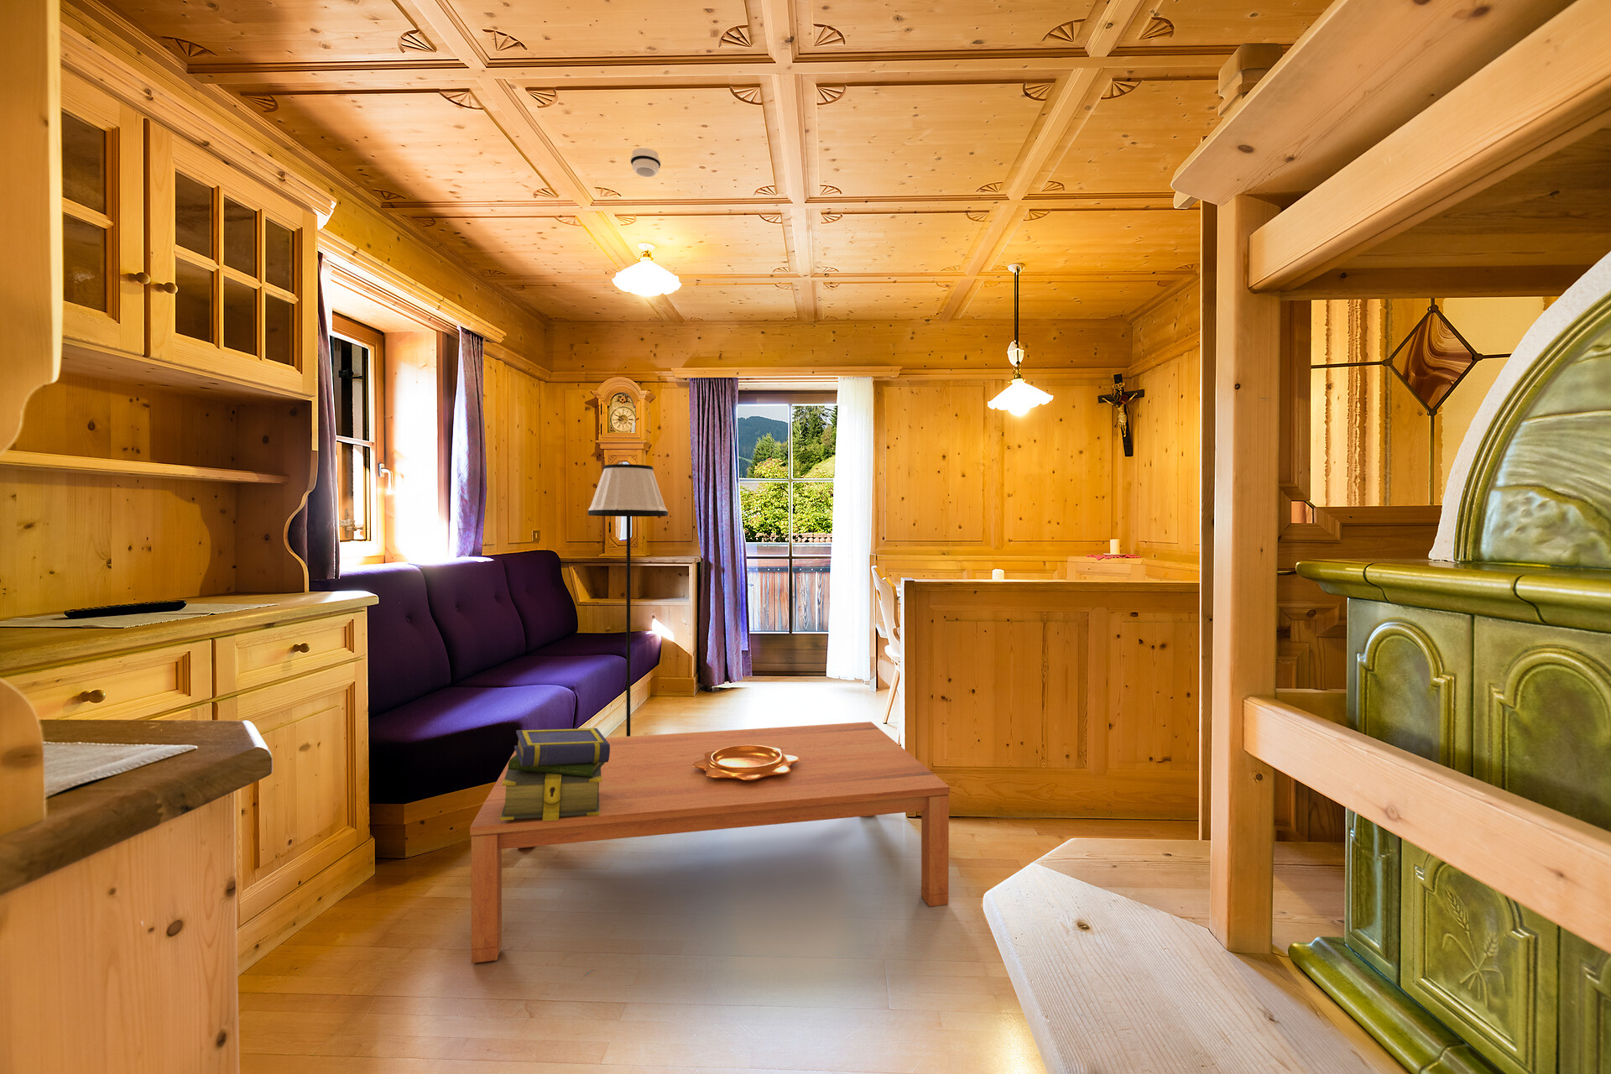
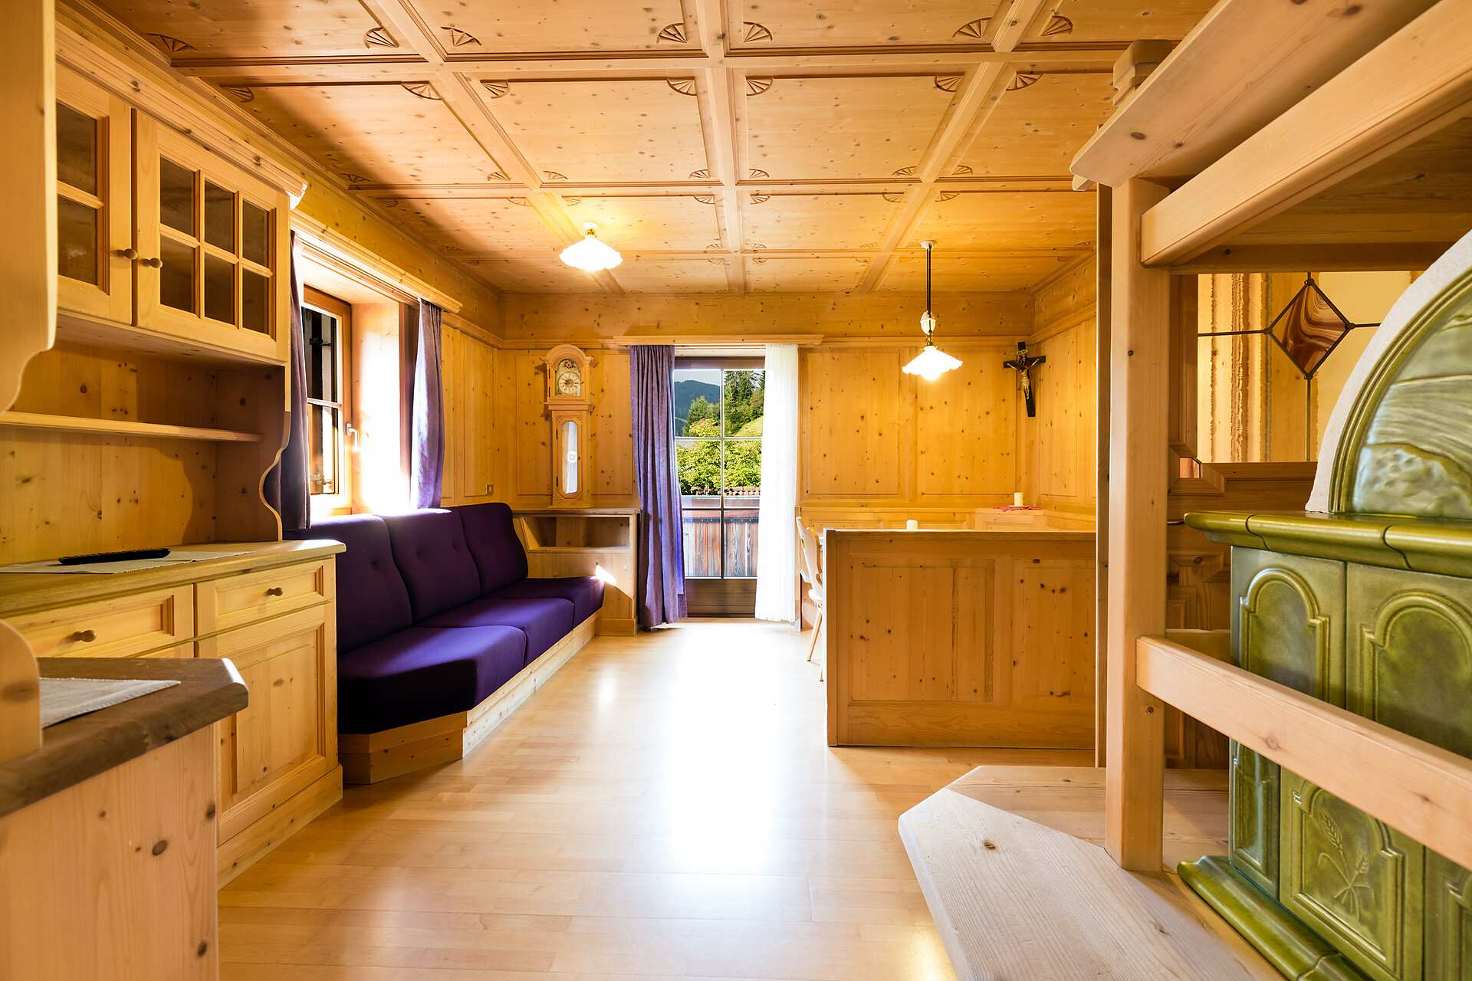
- floor lamp (628, 616)
- coffee table (714, 816)
- decorative bowl (747, 760)
- smoke detector (645, 163)
- stack of books (557, 767)
